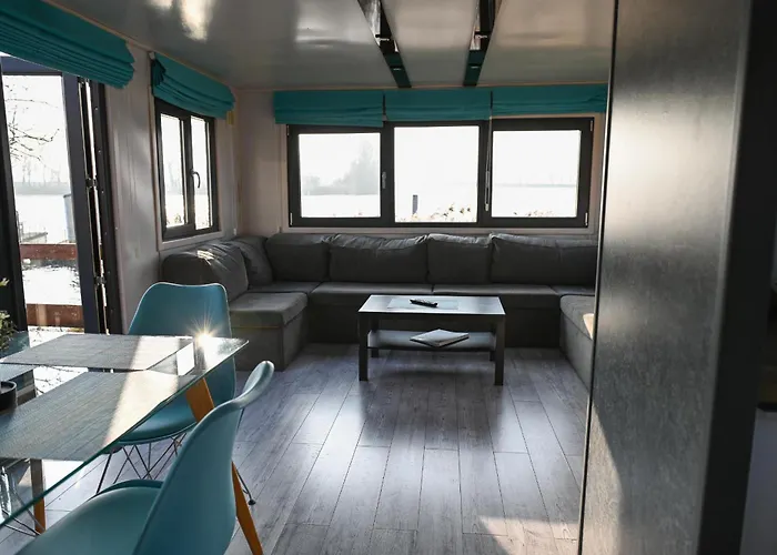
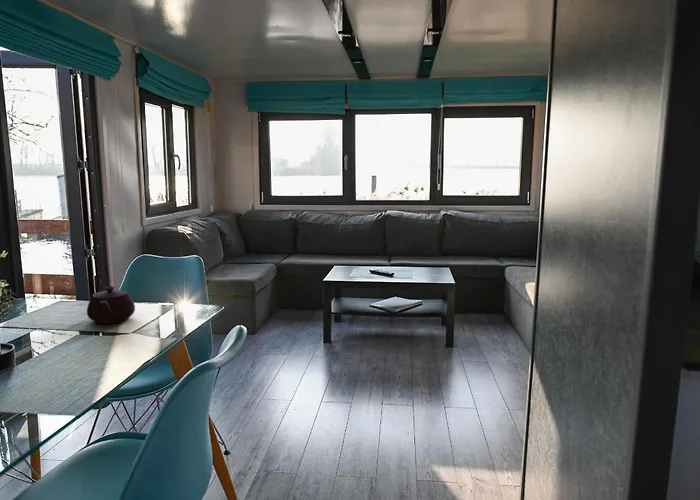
+ teapot (110, 303)
